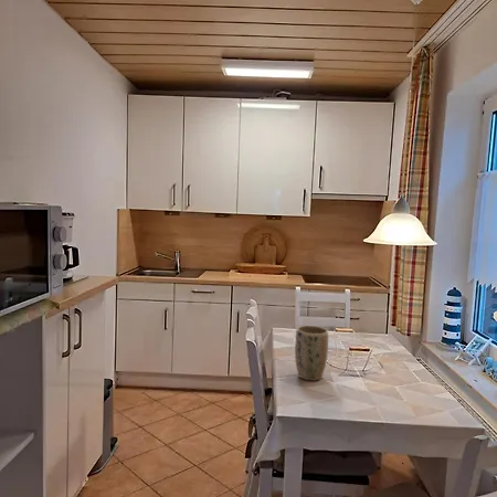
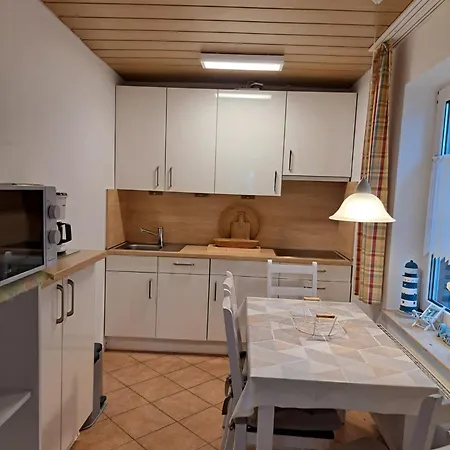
- plant pot (310, 352)
